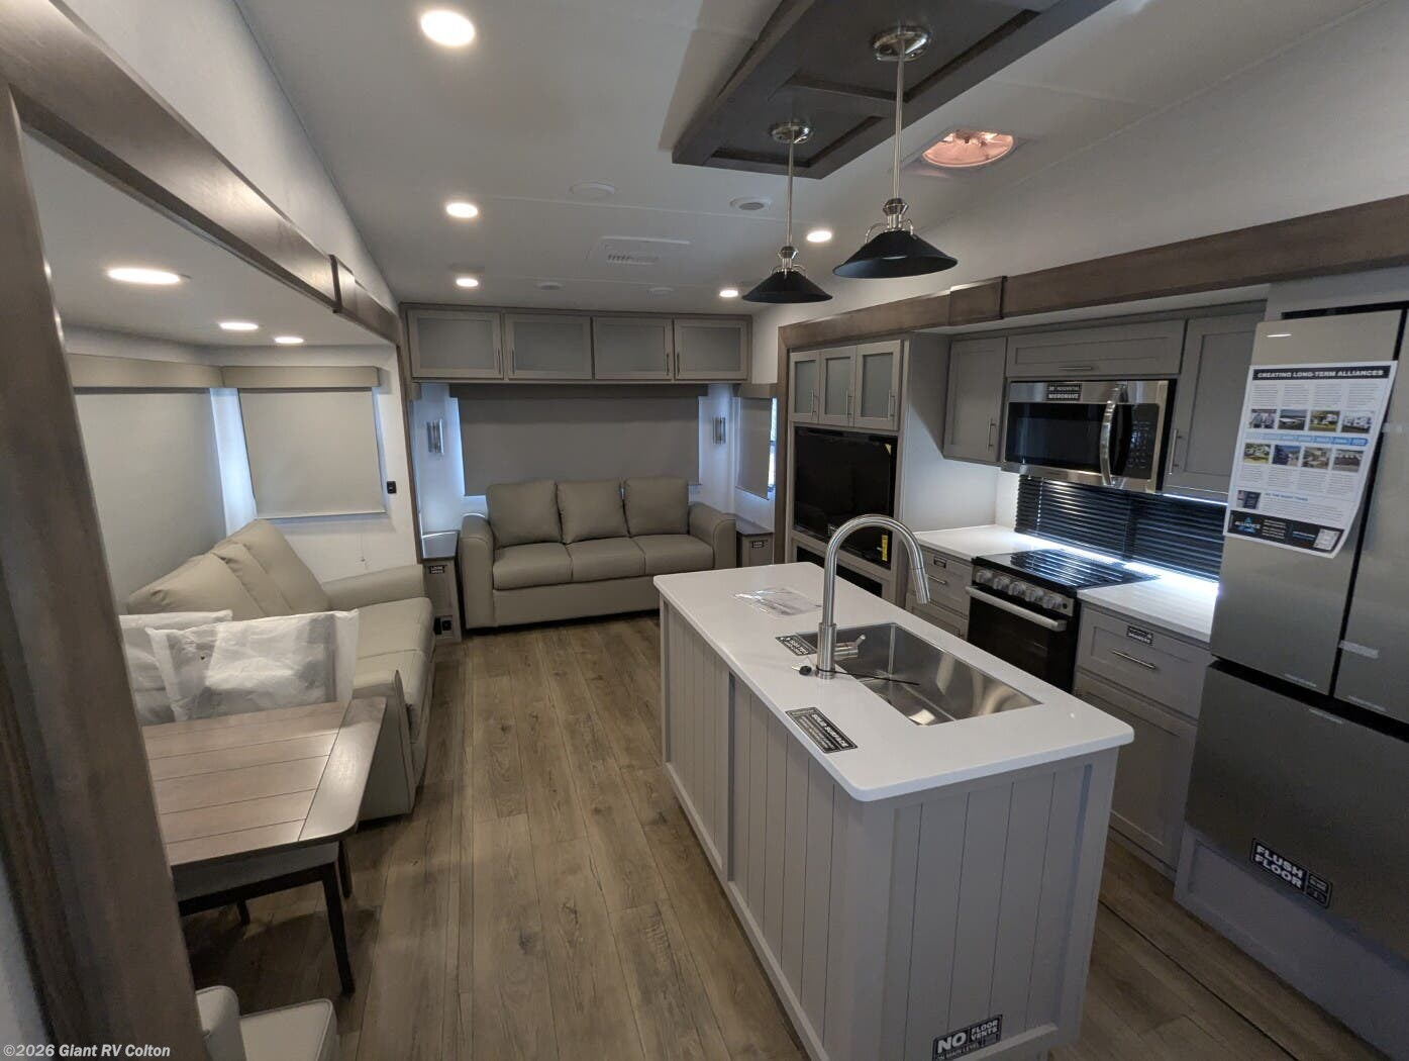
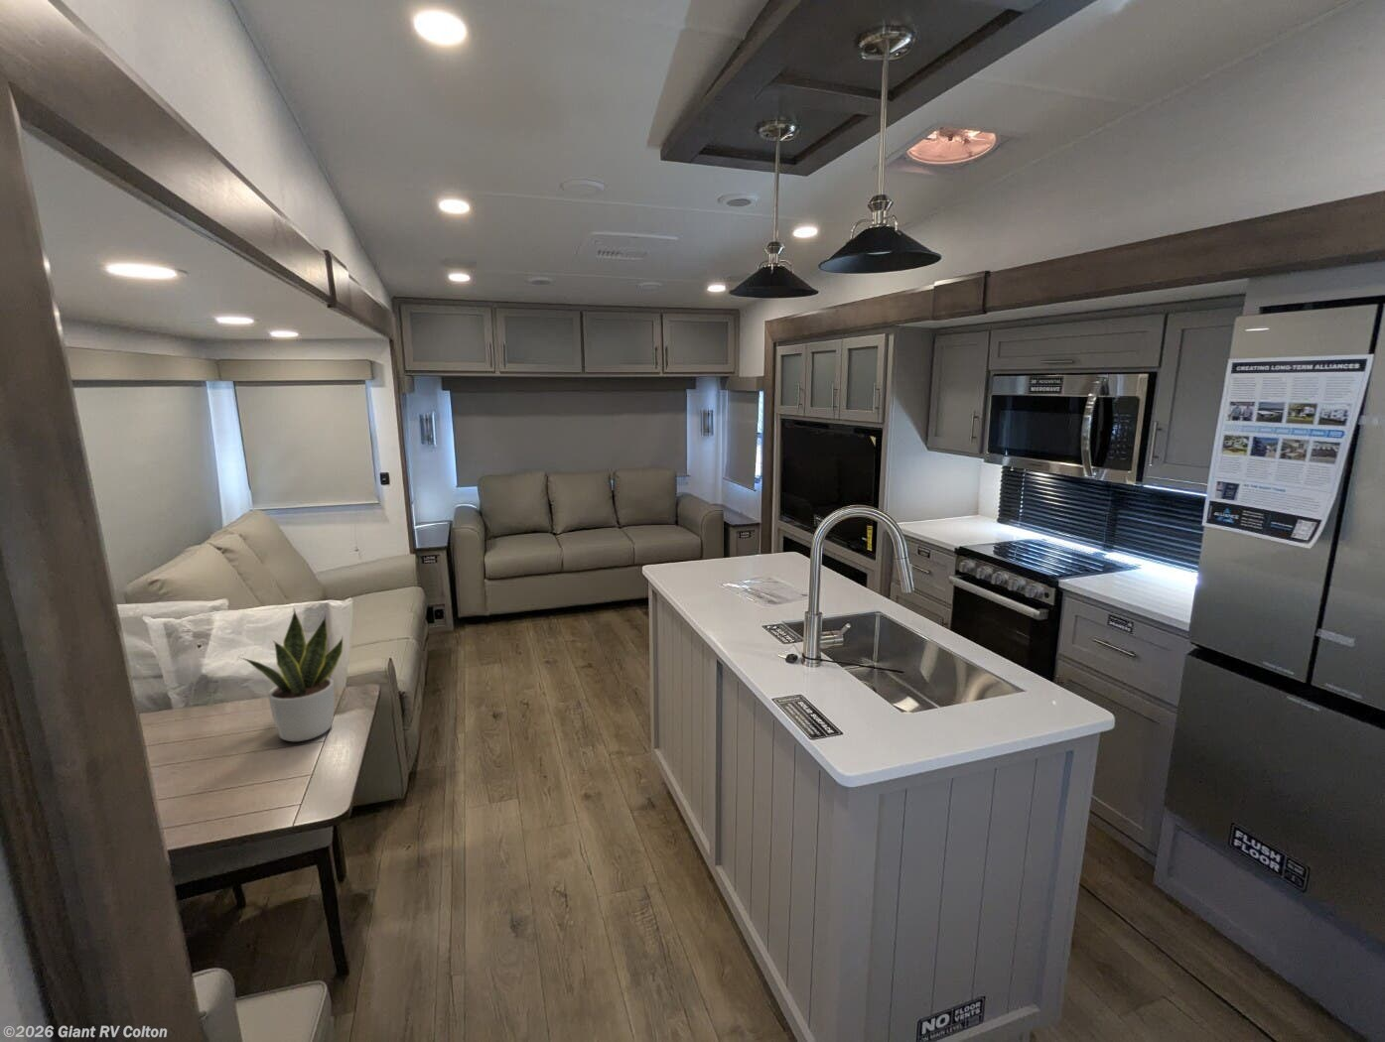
+ potted plant (297, 672)
